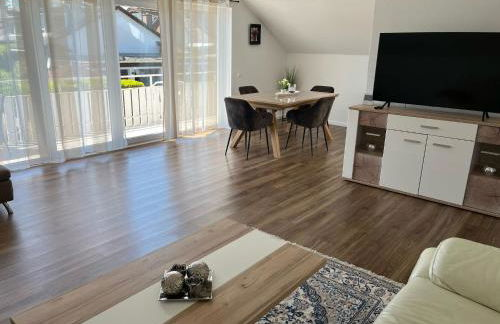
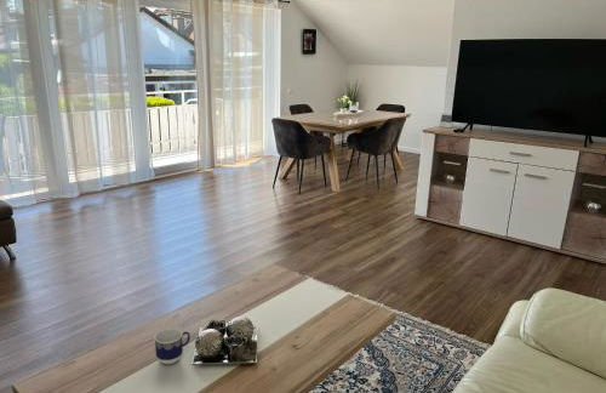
+ cup (172, 346)
